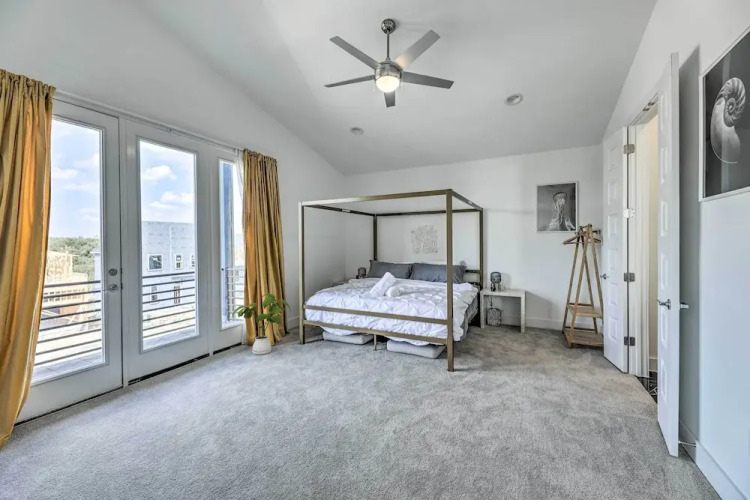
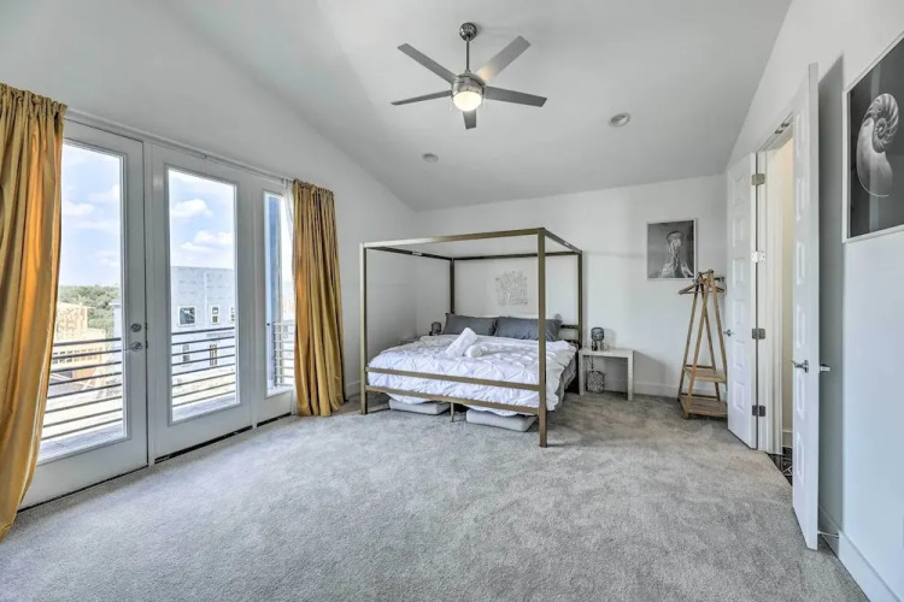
- house plant (268, 323)
